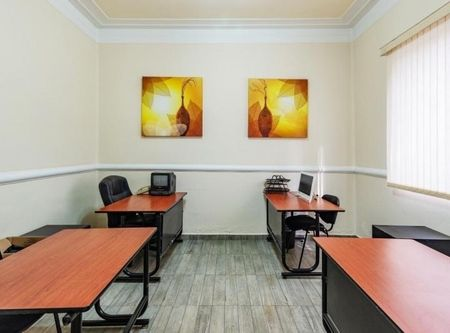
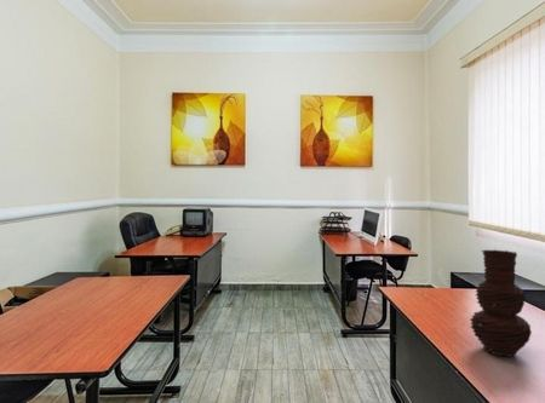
+ vase (499, 300)
